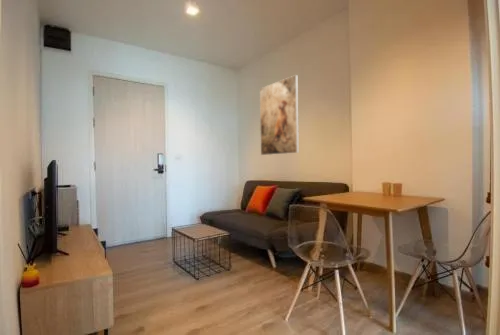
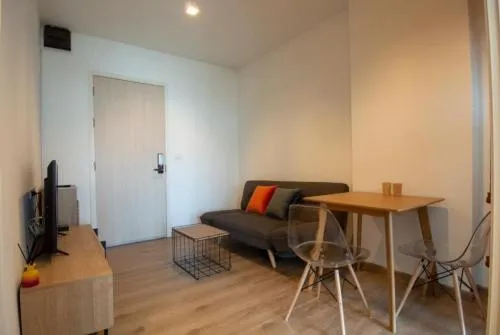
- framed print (277, 118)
